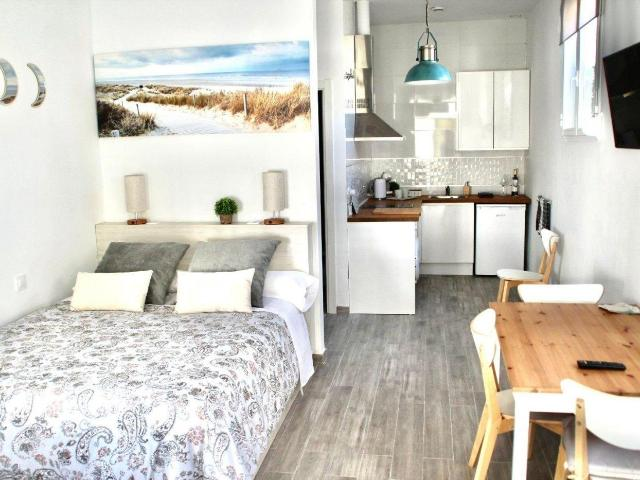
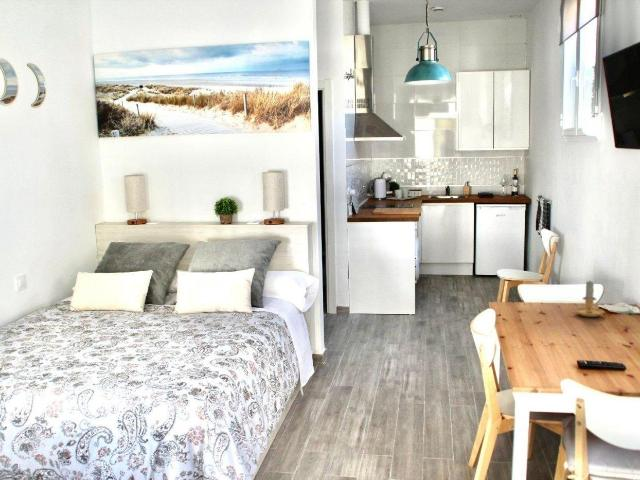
+ candle (585, 297)
